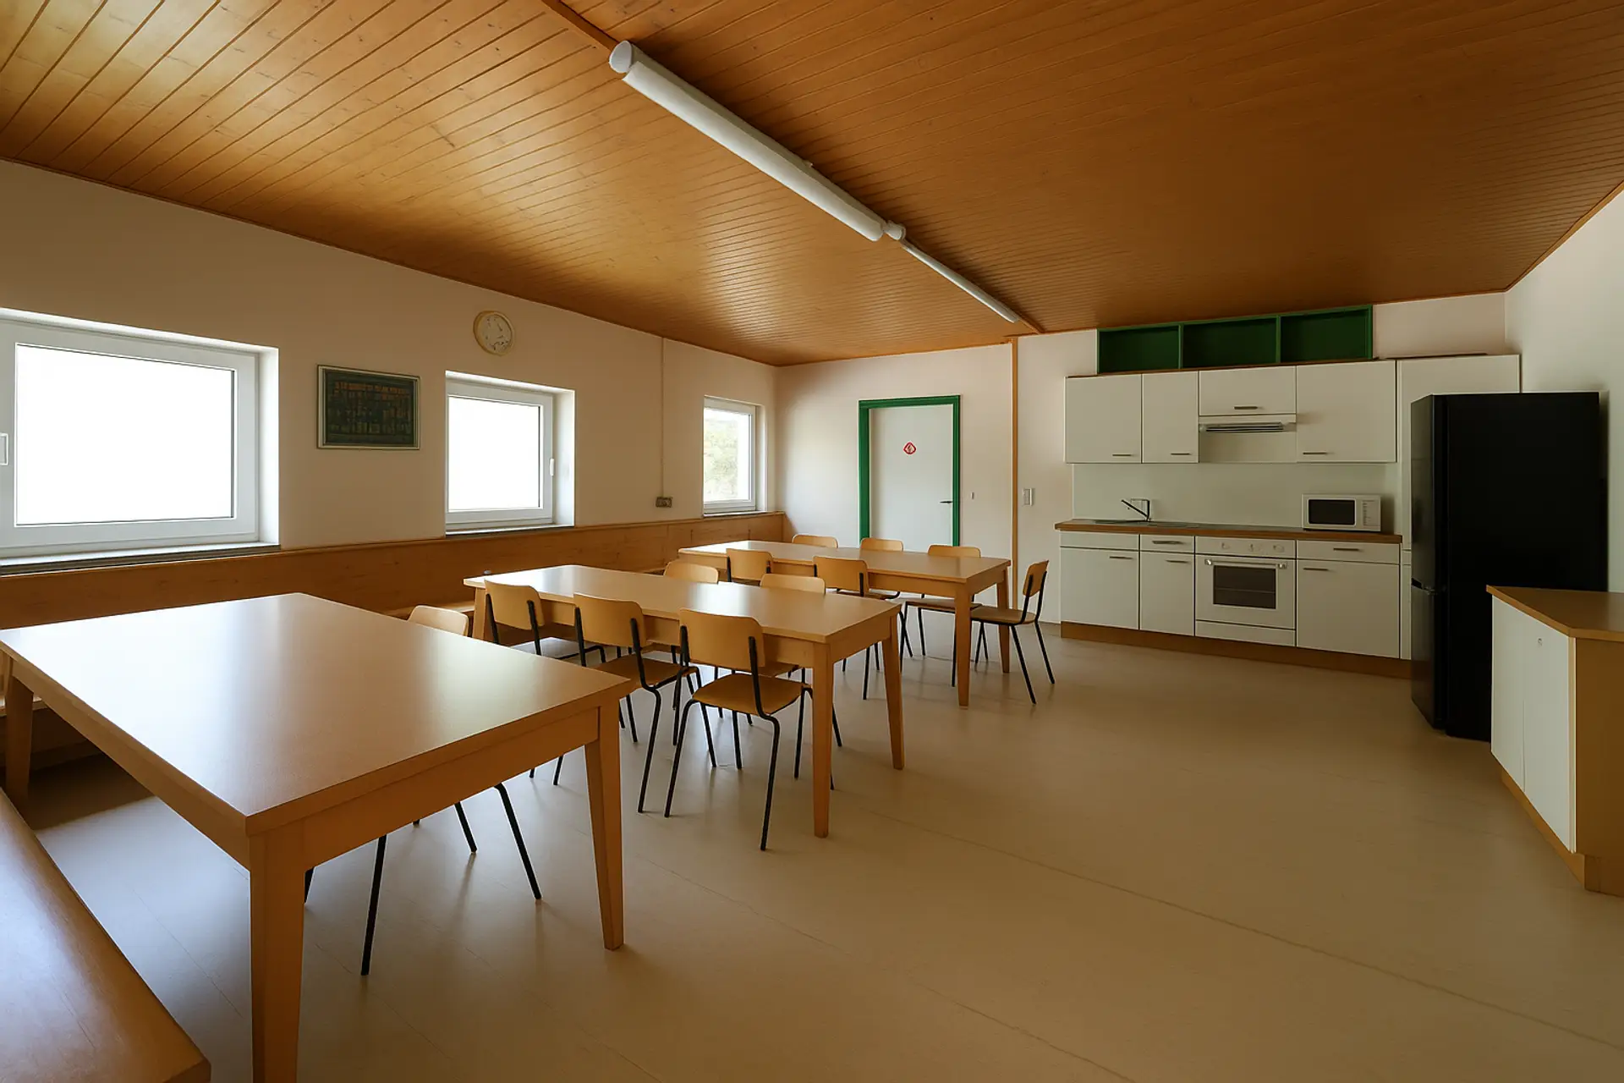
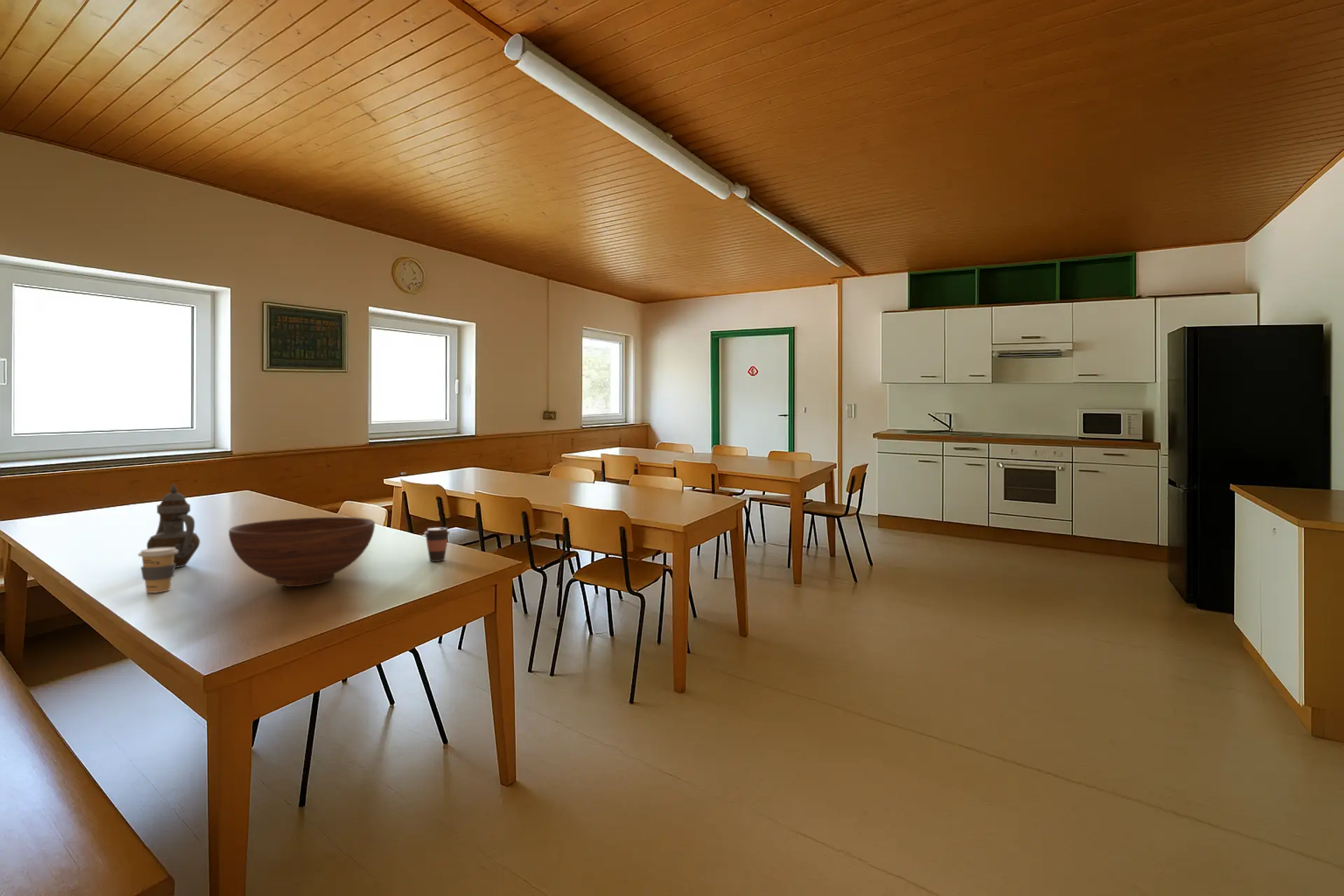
+ fruit bowl (305, 553)
+ coffee cup (437, 544)
+ teapot (174, 525)
+ coffee cup (158, 570)
